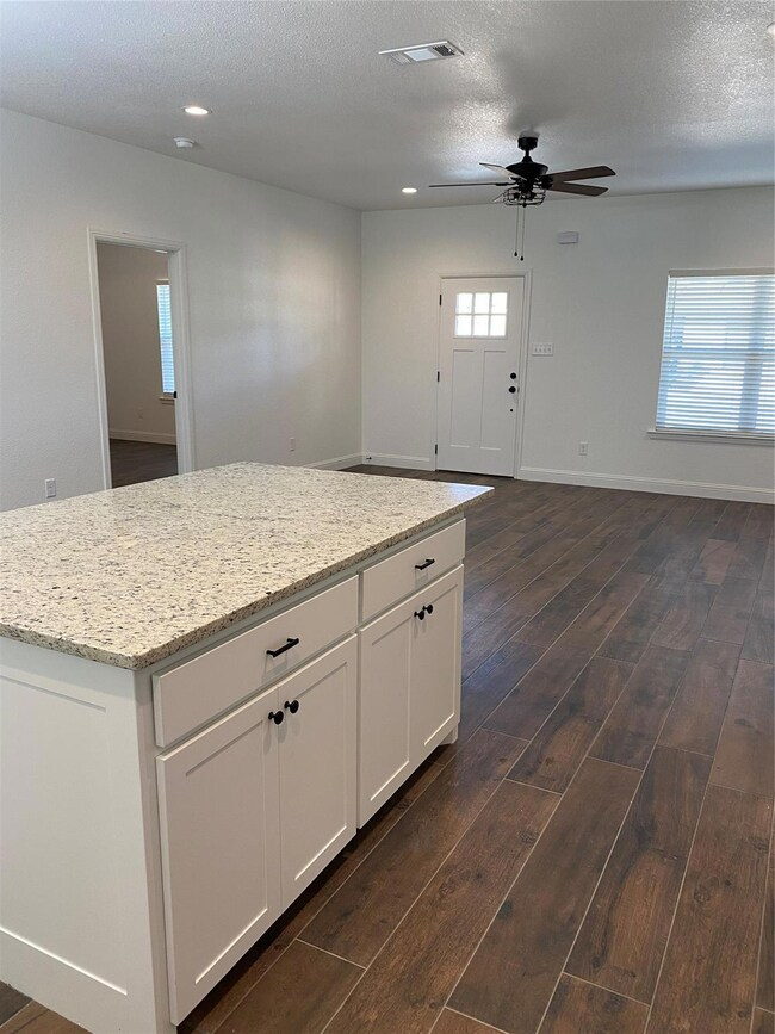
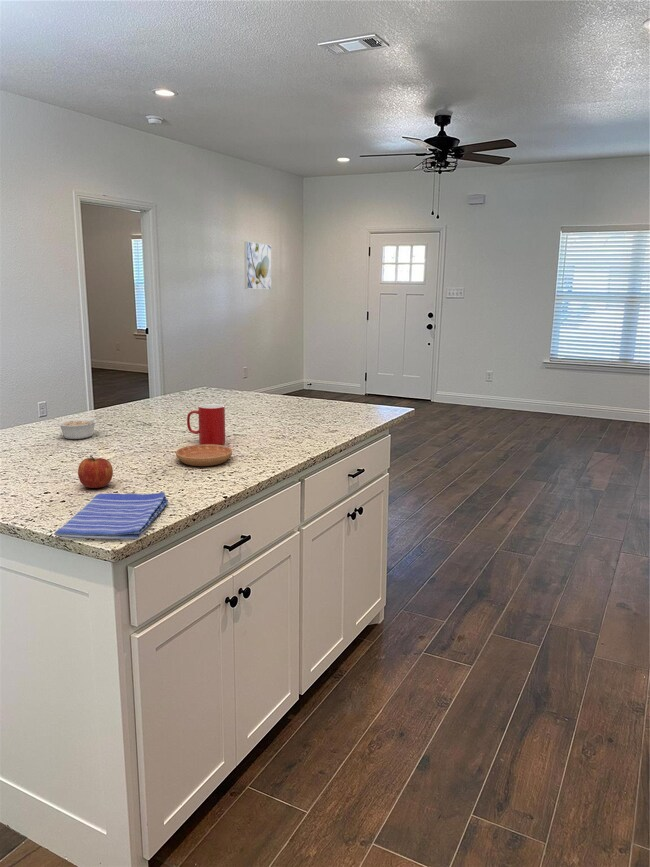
+ cup (207, 424)
+ saucer (204, 455)
+ legume (78, 427)
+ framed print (258, 266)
+ fruit (95, 470)
+ dish towel (116, 513)
